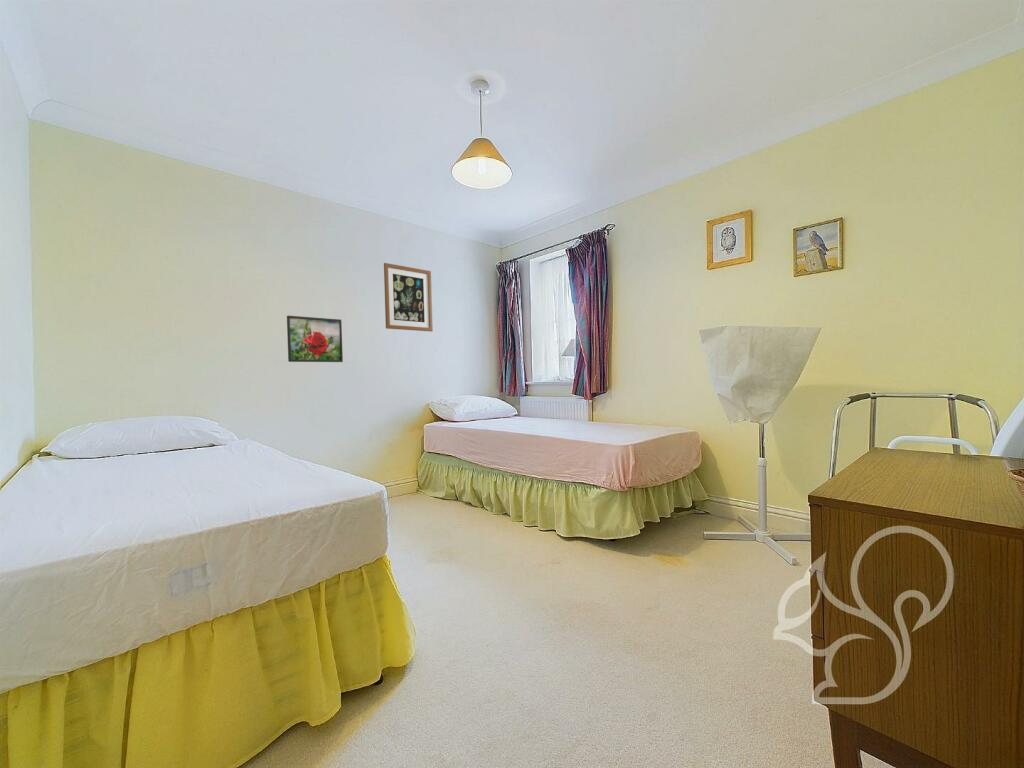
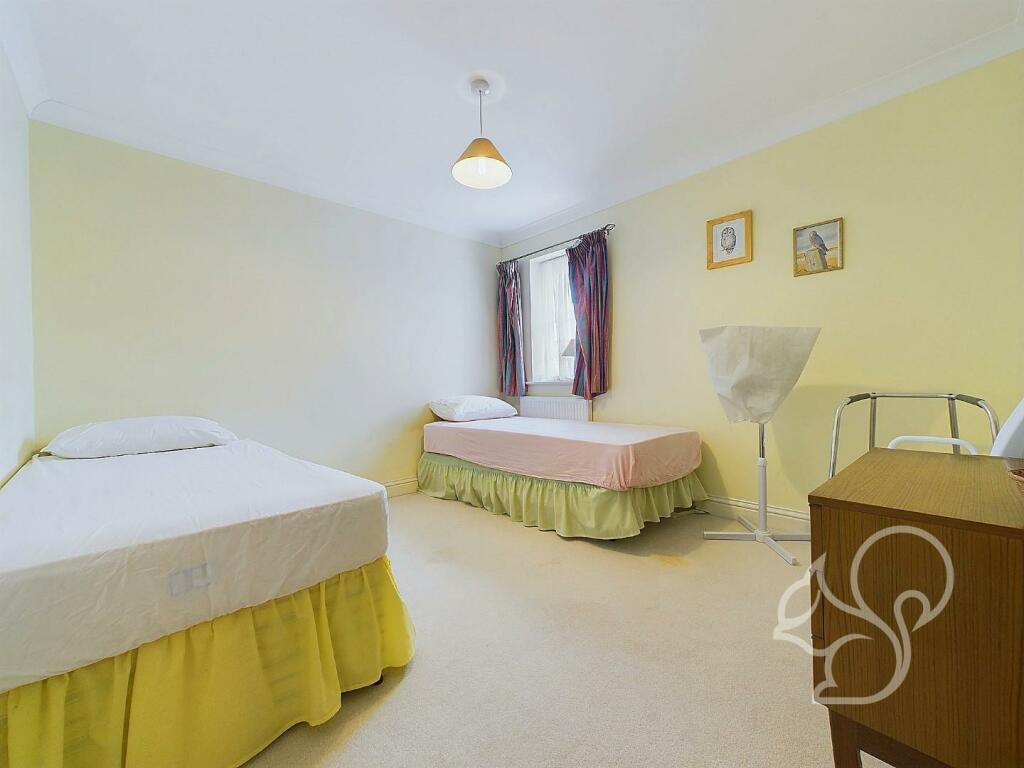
- wall art (409, 298)
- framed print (315, 339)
